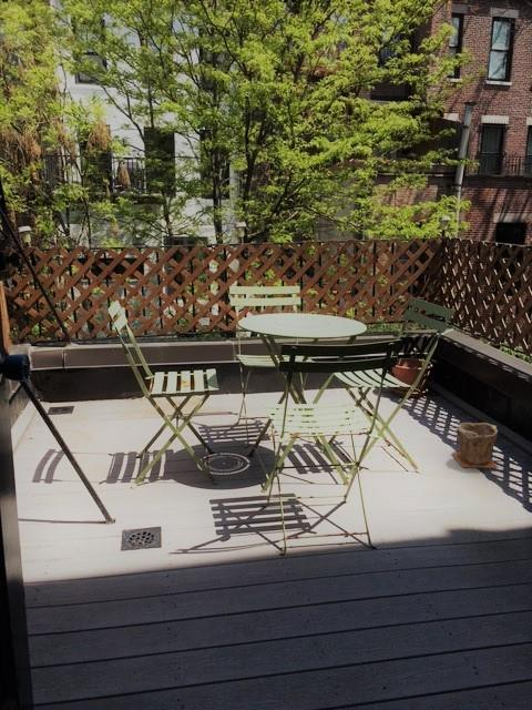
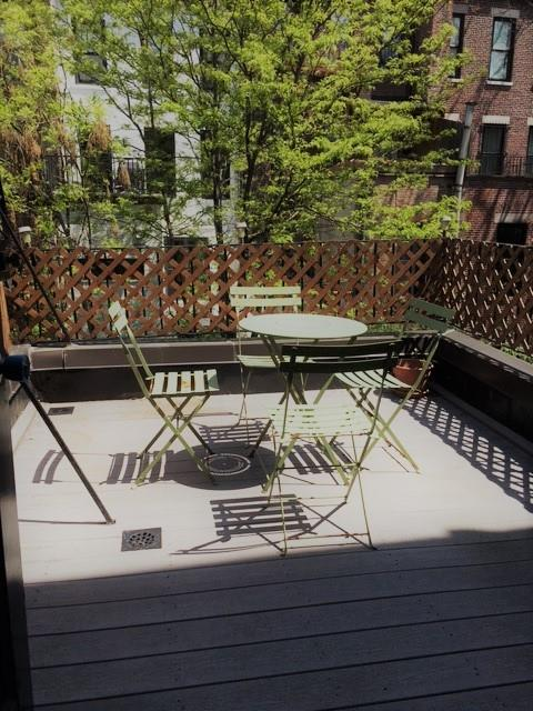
- plant pot (475, 443)
